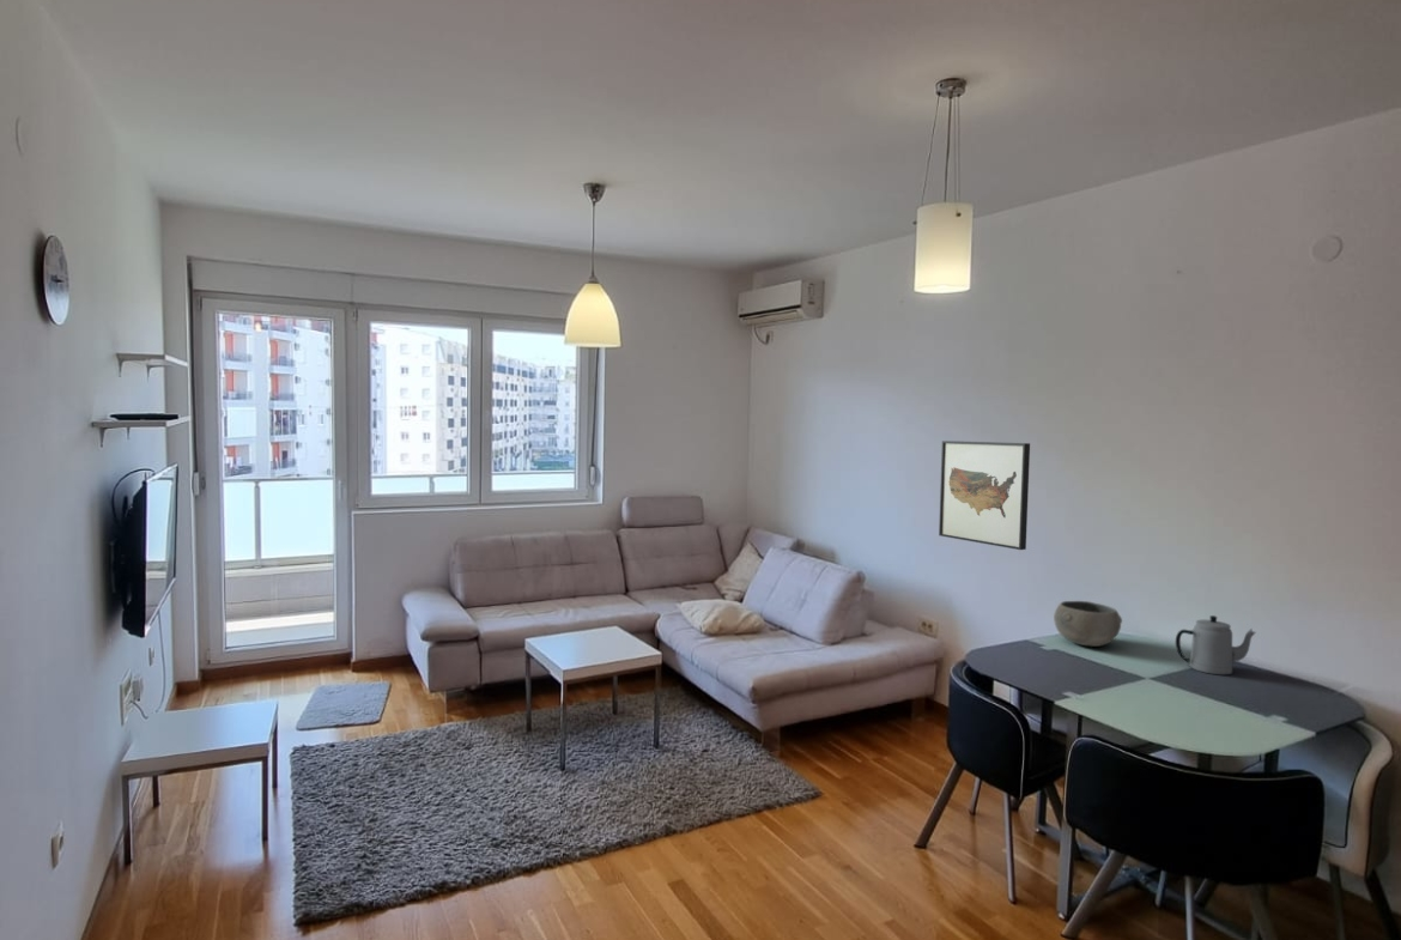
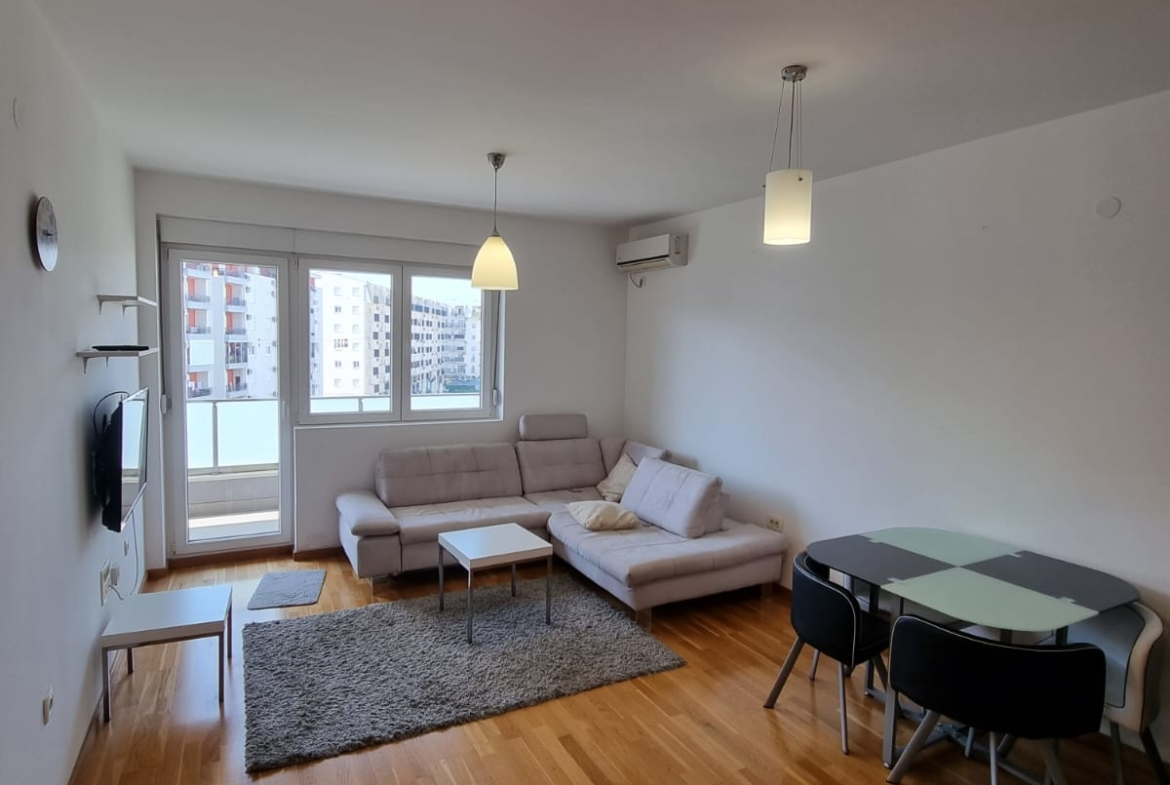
- wall art (981, 492)
- teapot (1214, 642)
- bowl (1086, 624)
